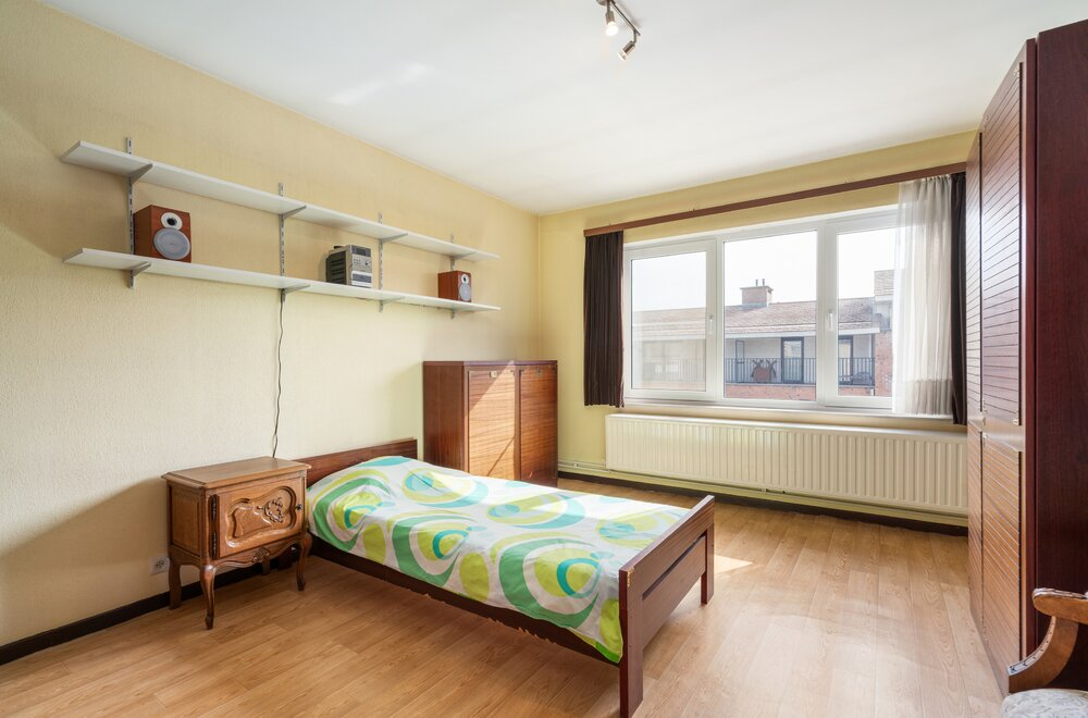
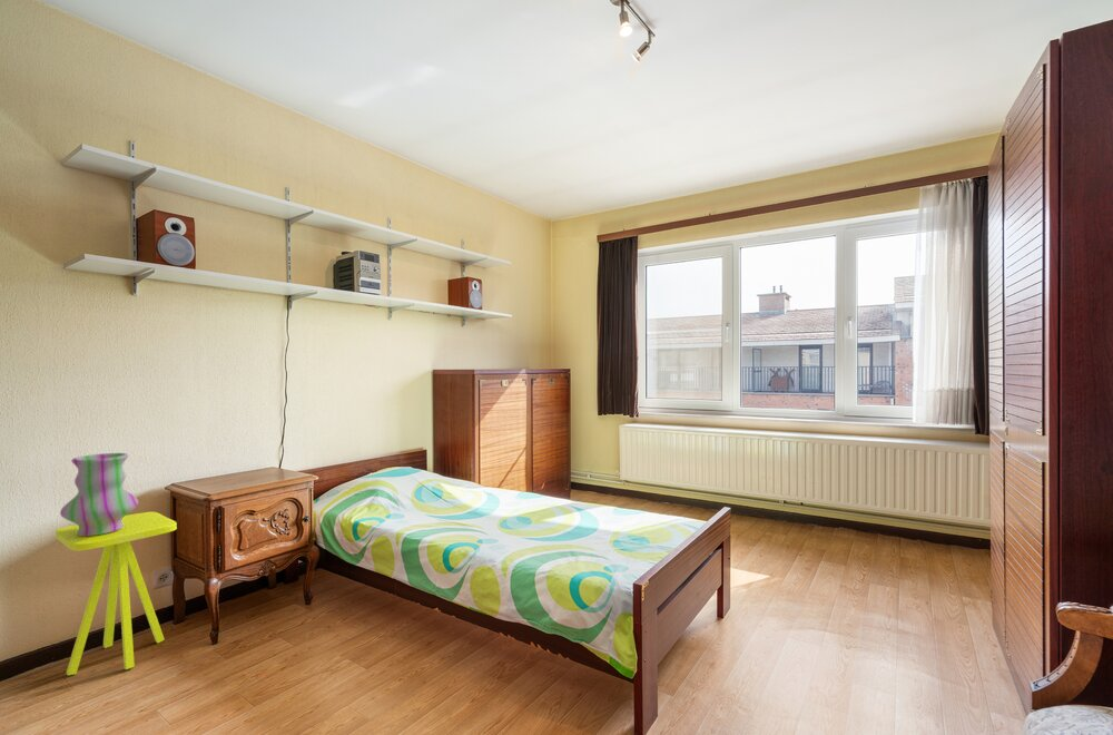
+ side table (117, 591)
+ vase (100, 492)
